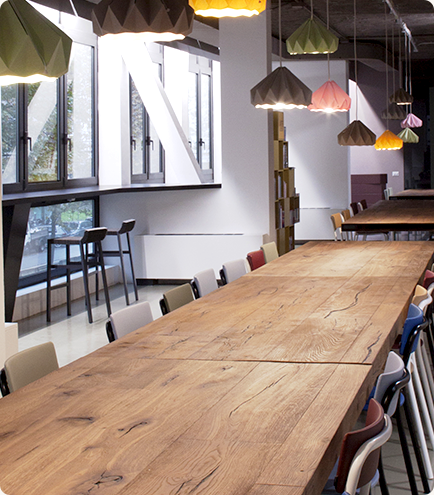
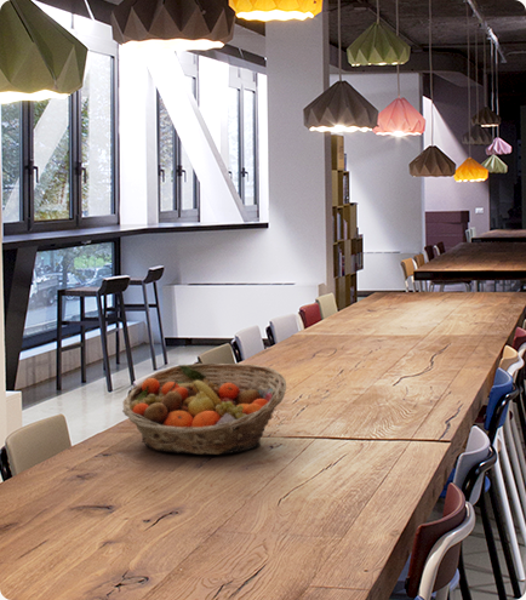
+ fruit basket (204, 406)
